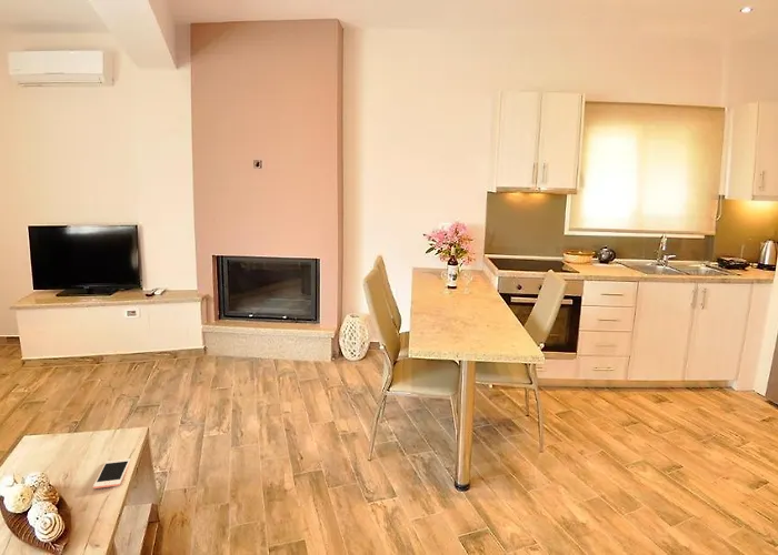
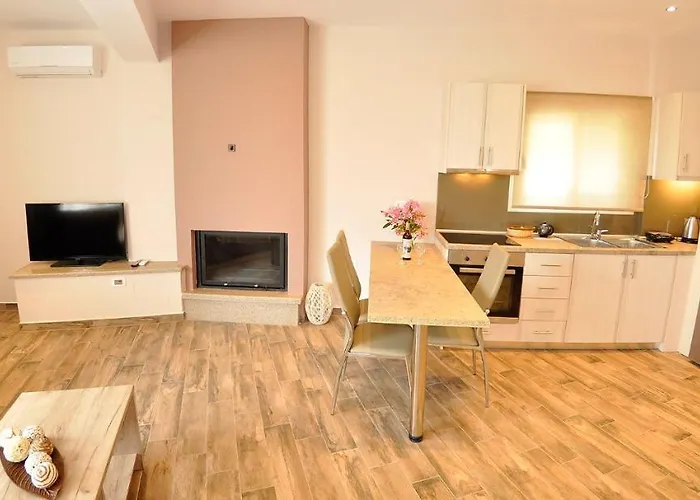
- cell phone (112, 473)
